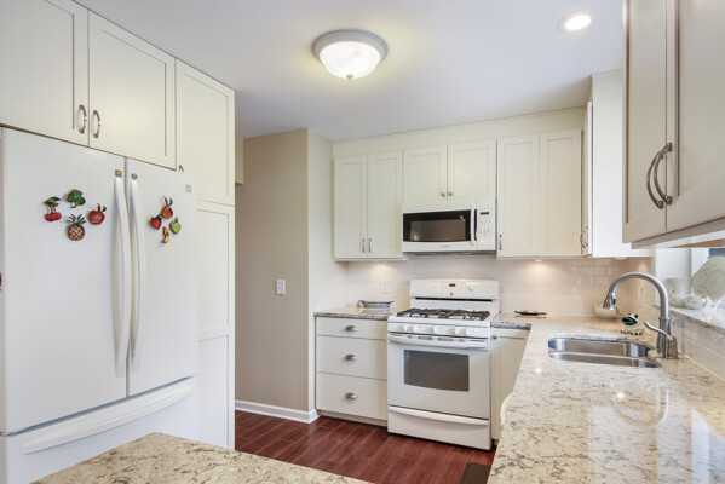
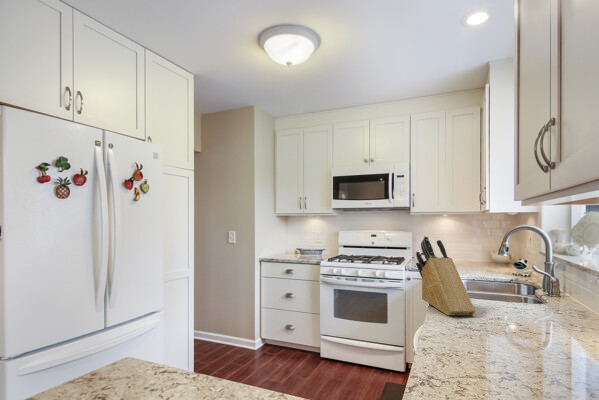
+ knife block (441, 272)
